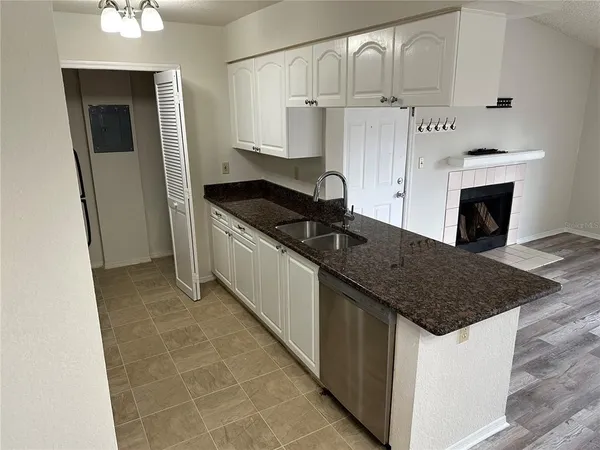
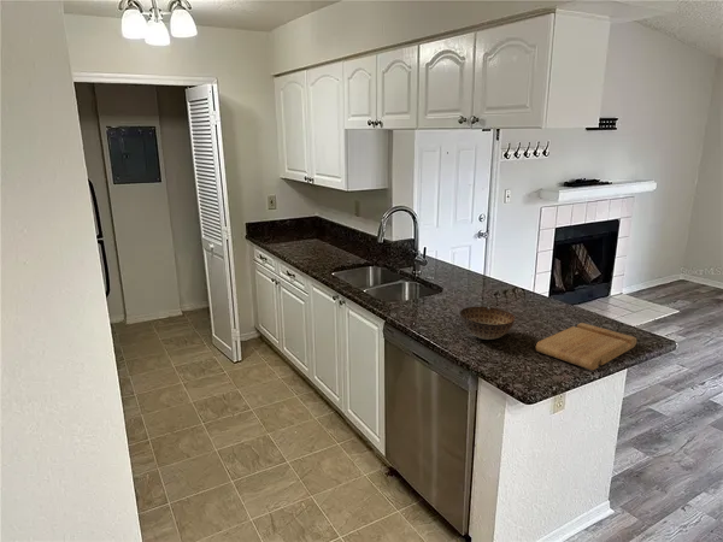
+ bowl (487, 325)
+ cutting board (587, 343)
